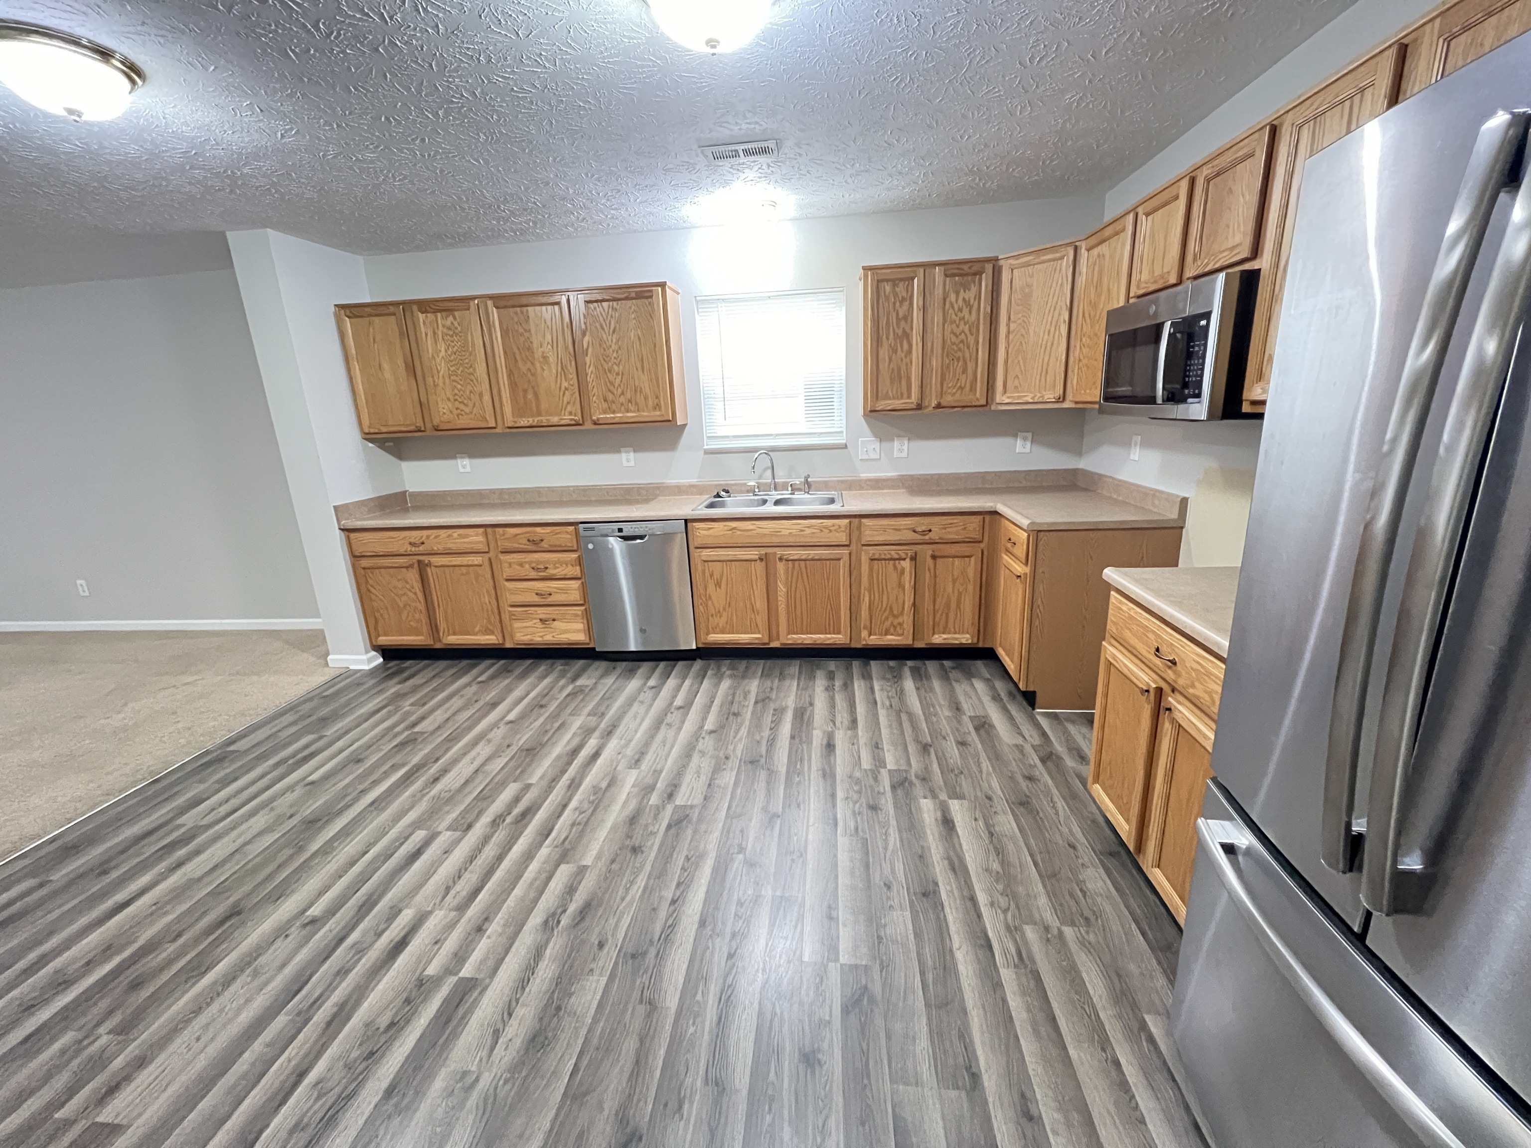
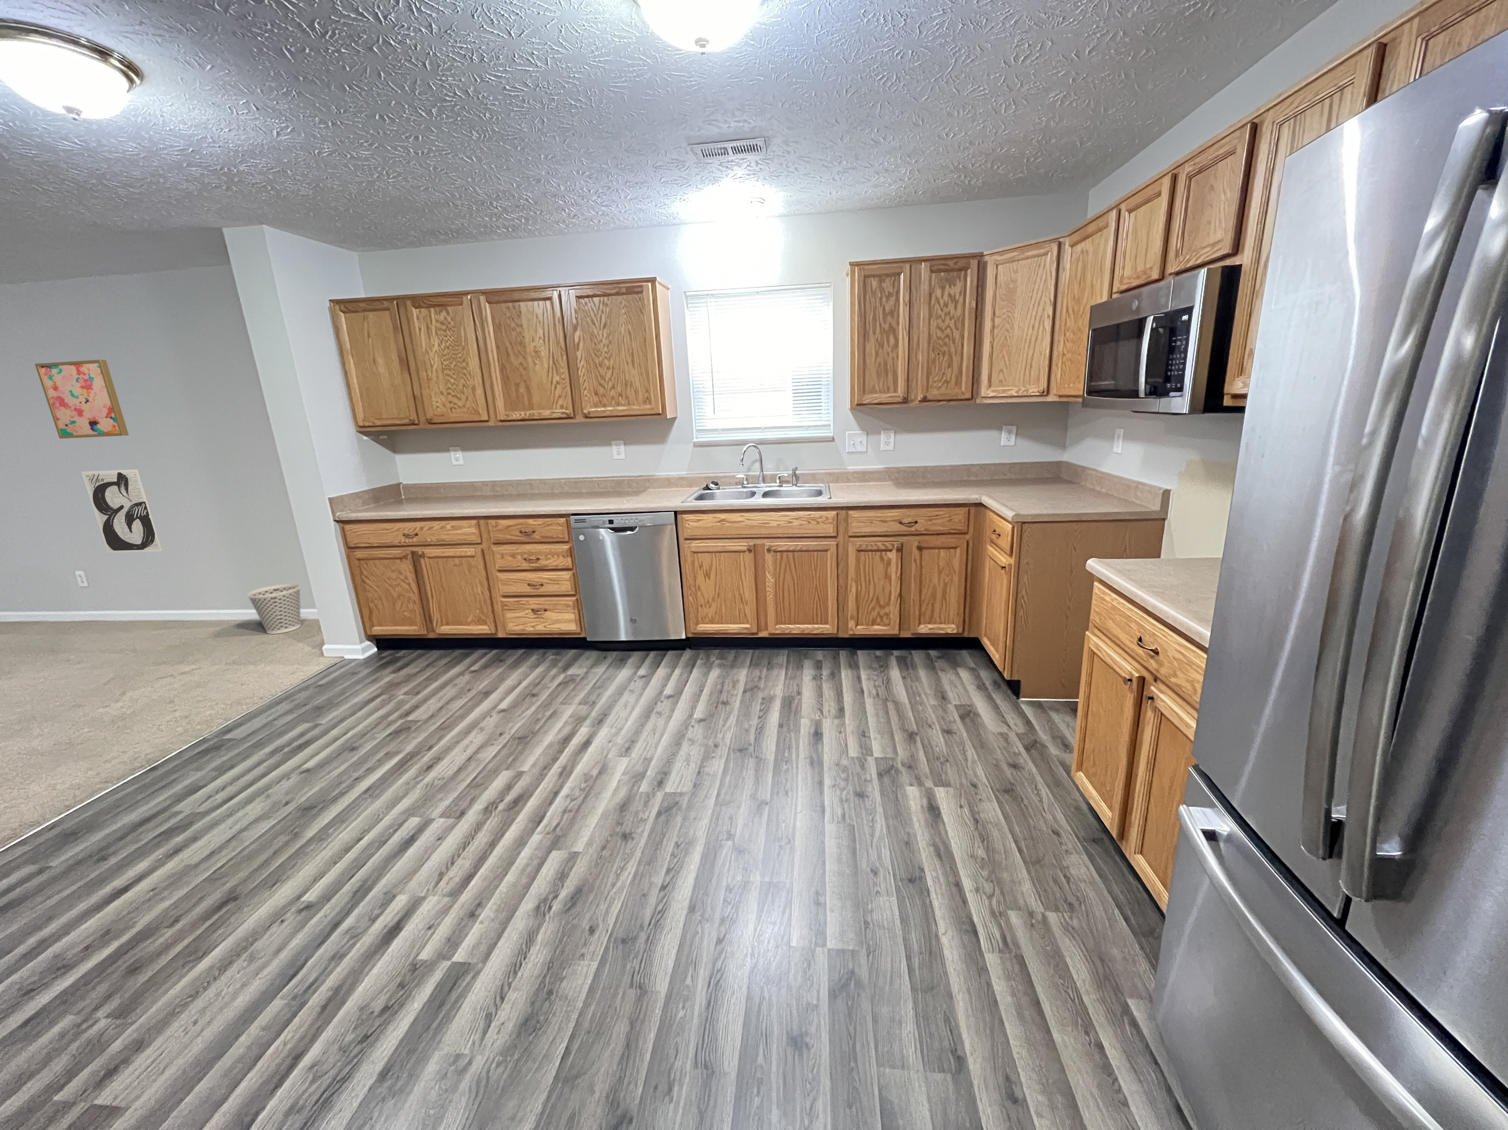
+ wall art (82, 400)
+ wall art (122, 512)
+ wastebasket (279, 610)
